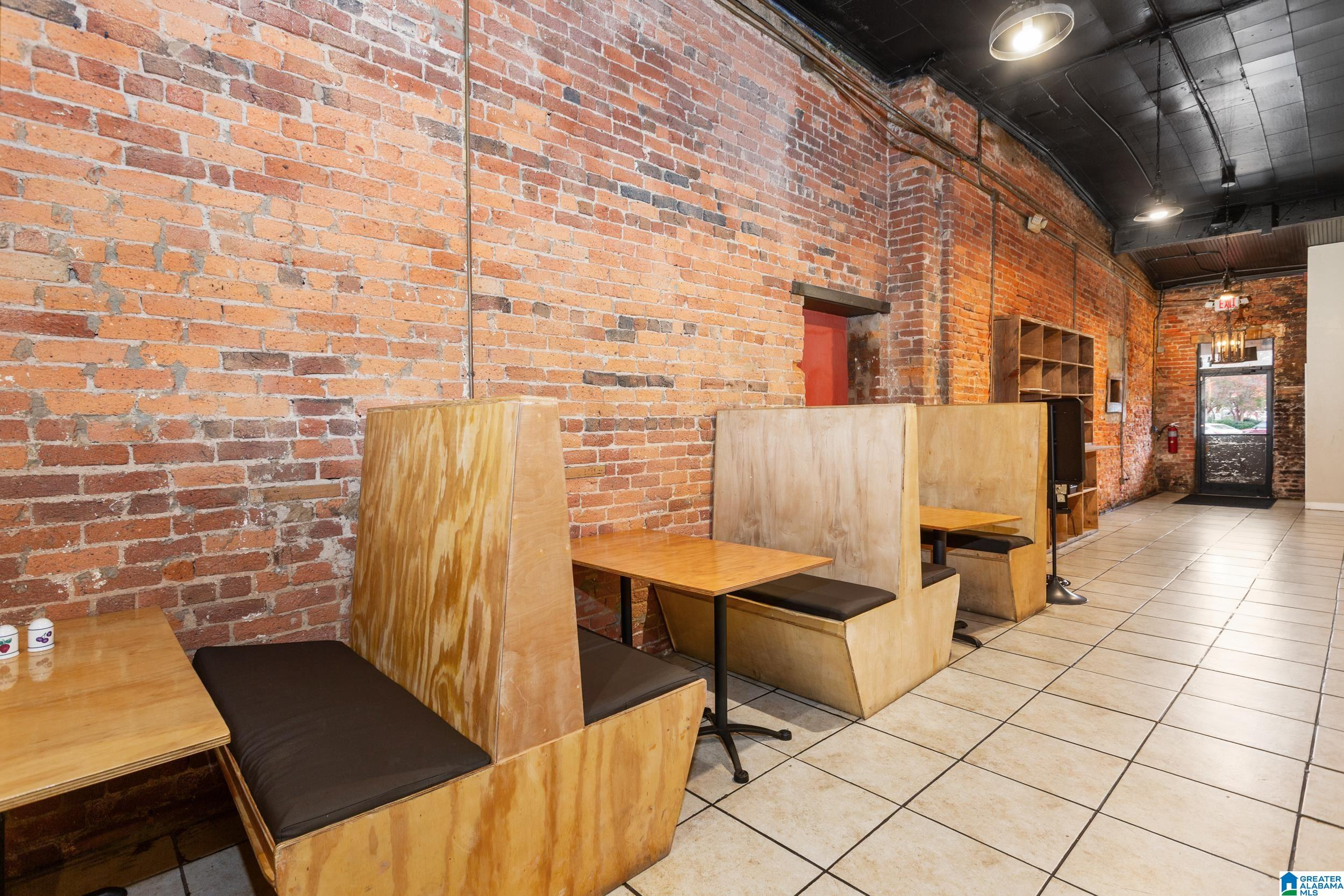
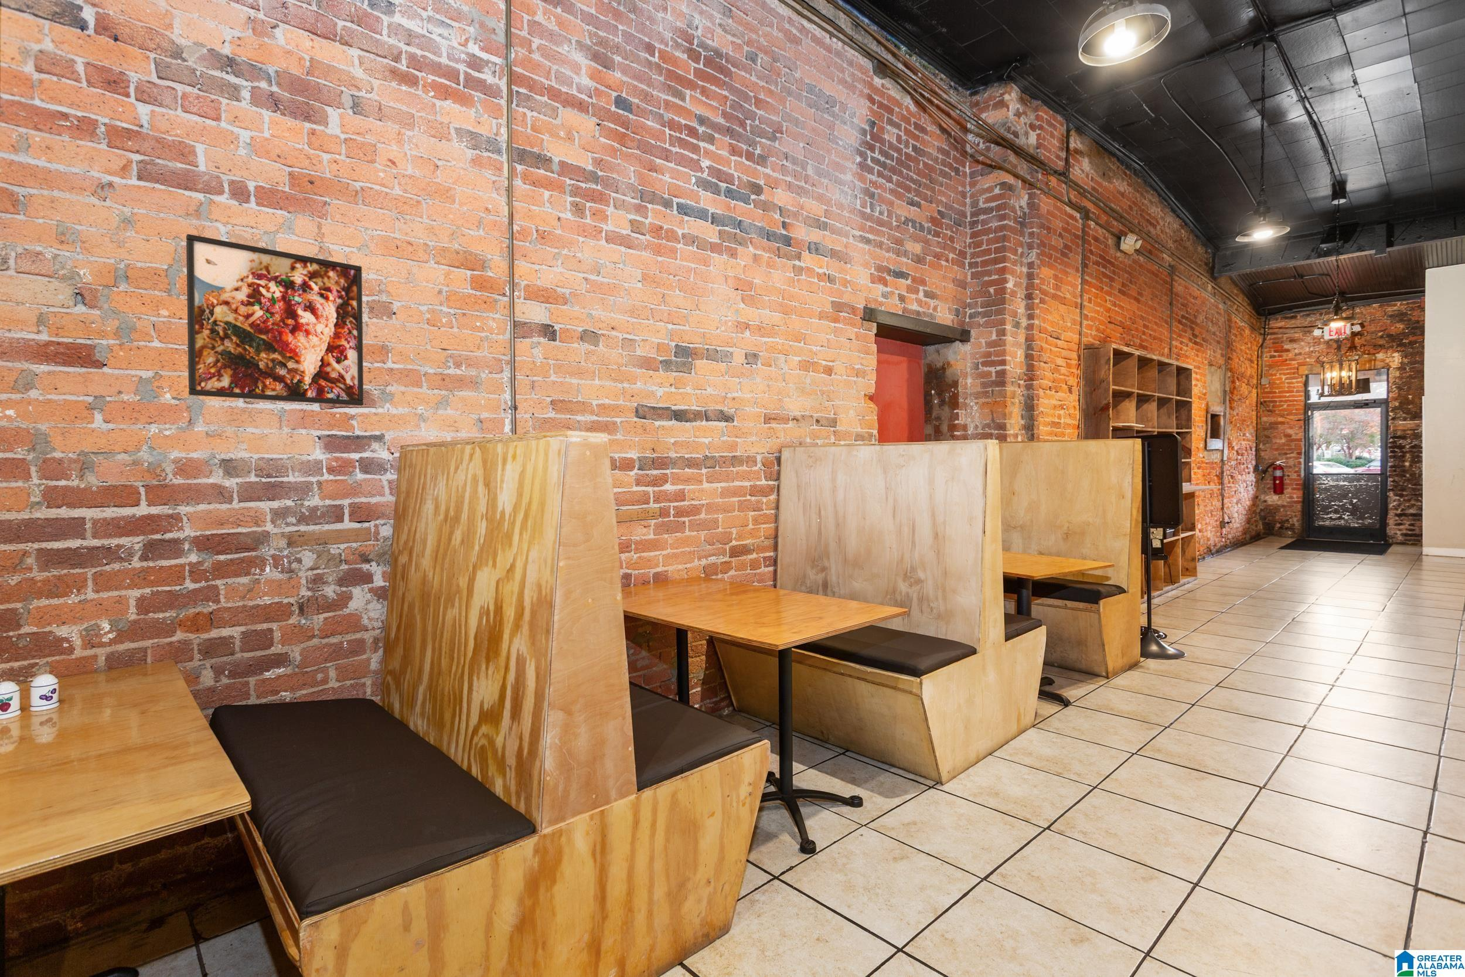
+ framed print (281, 326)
